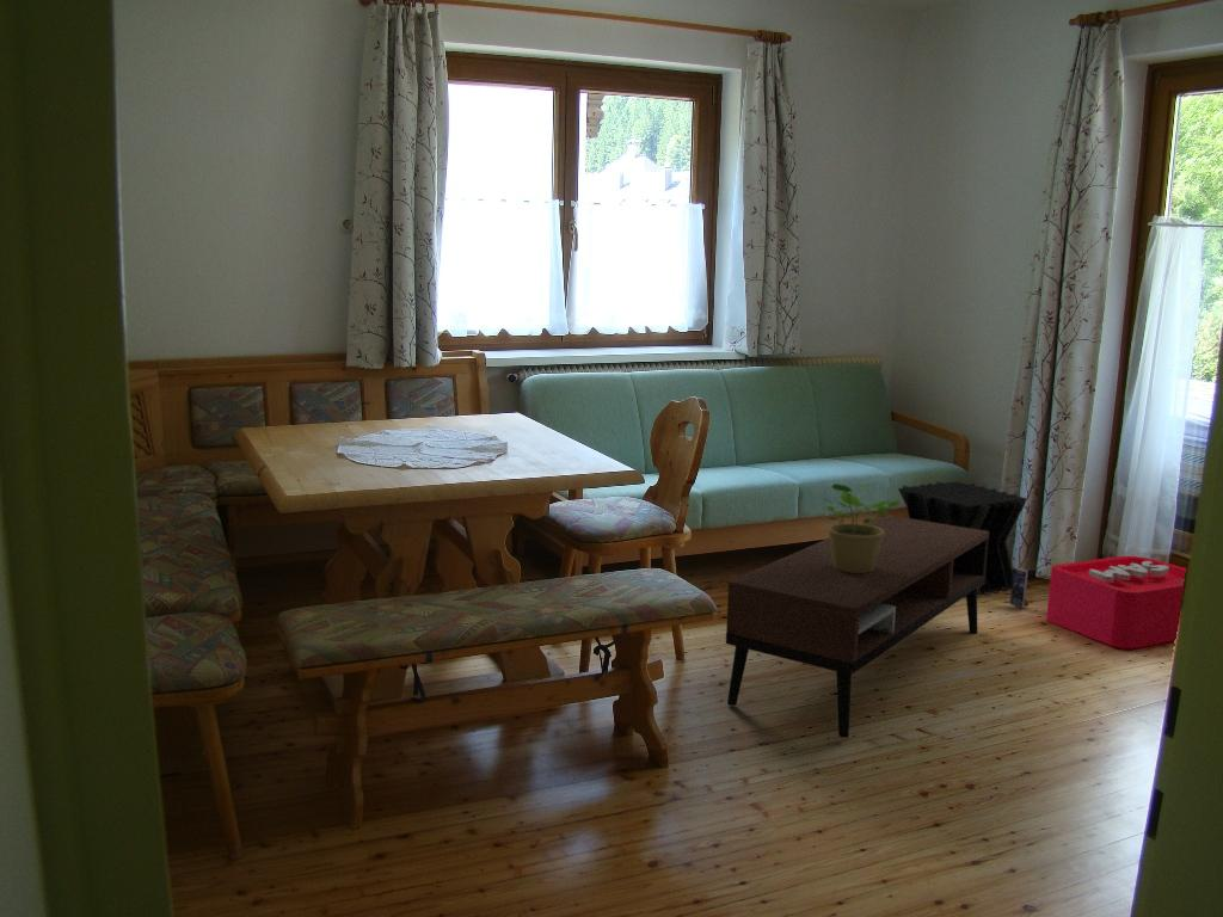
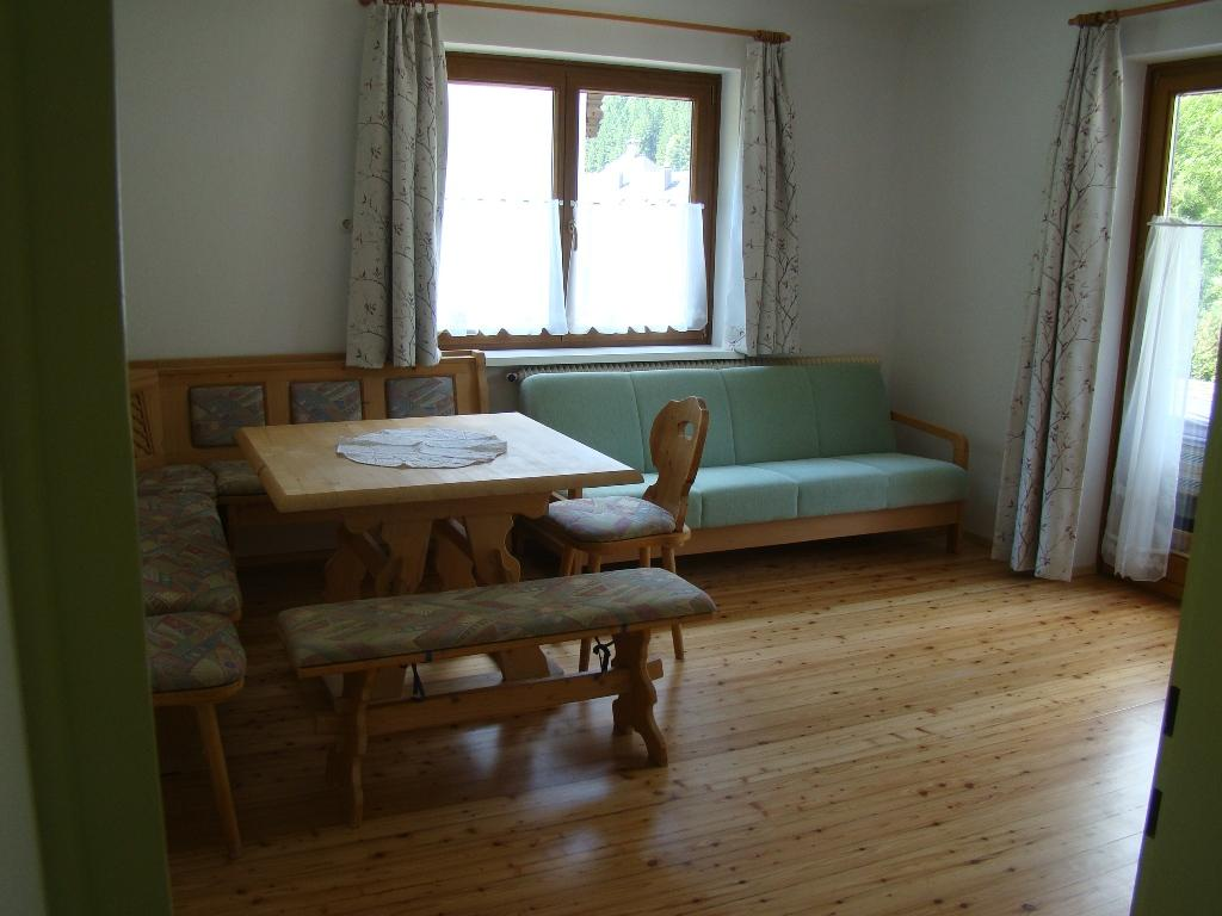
- potted plant (852, 521)
- side table (978, 529)
- storage bin (1145, 599)
- coffee table (867, 610)
